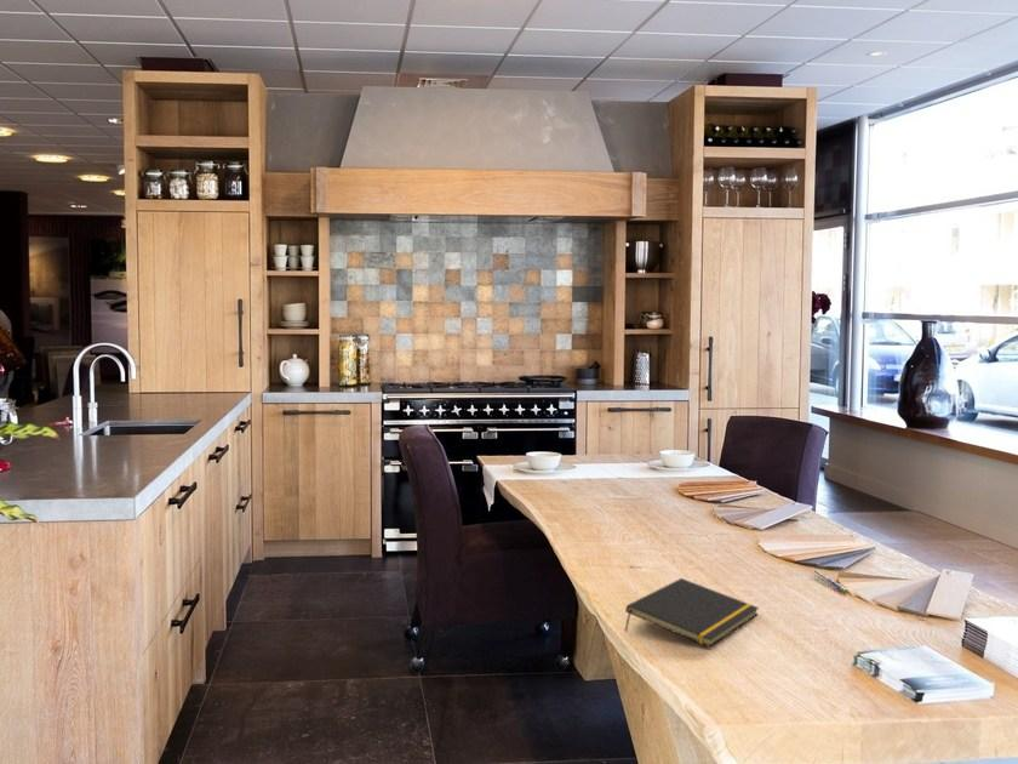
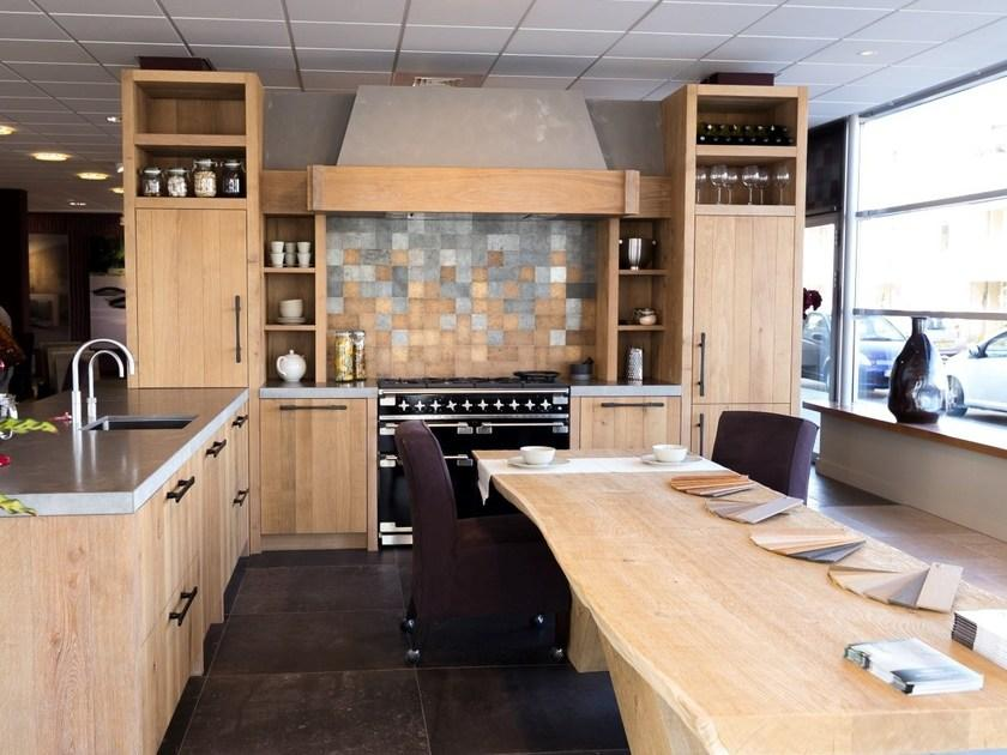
- notepad (693, 609)
- pen (829, 580)
